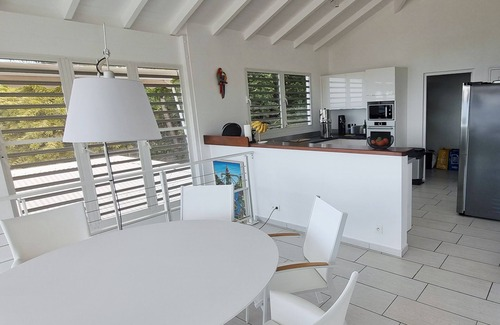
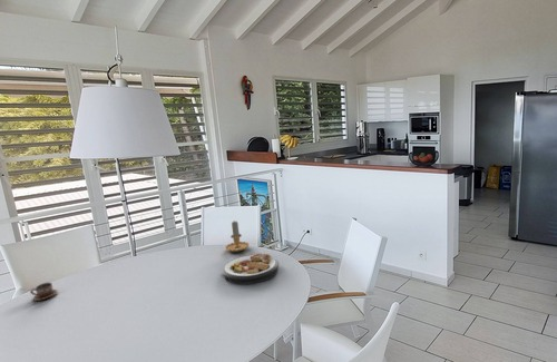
+ cup (43, 291)
+ plate (250, 265)
+ candle (234, 235)
